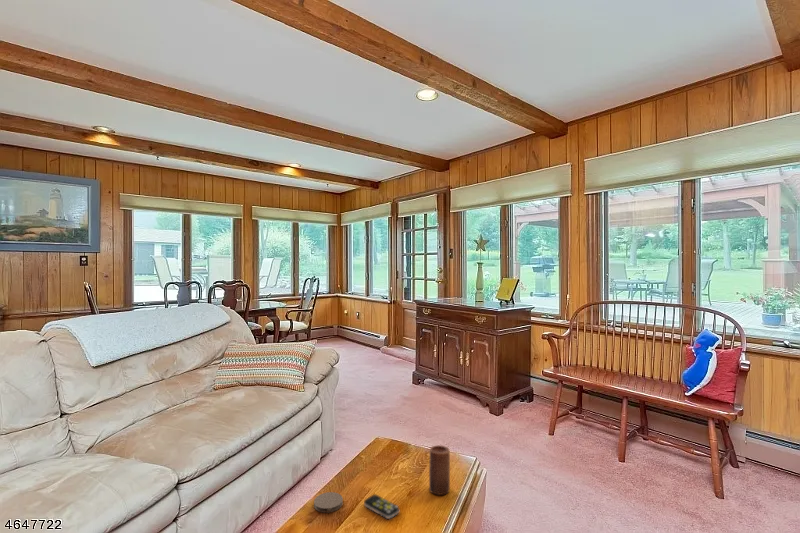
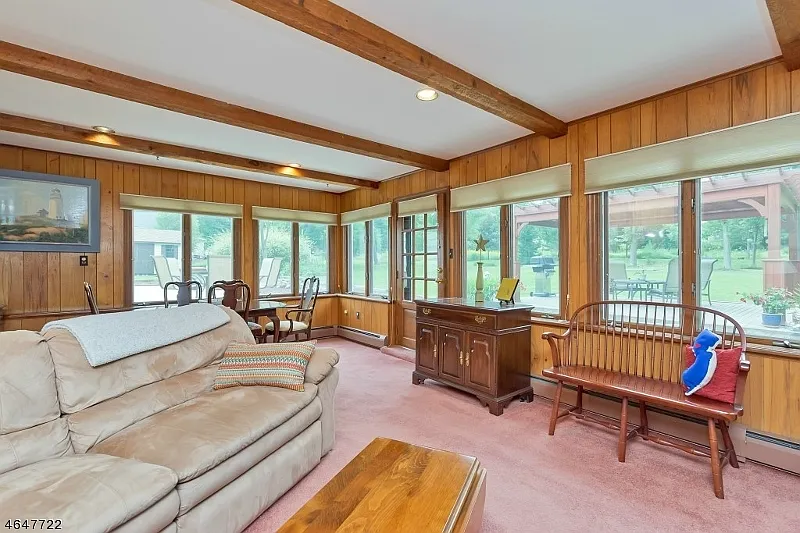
- coaster (328, 501)
- candle (439, 469)
- remote control (381, 505)
